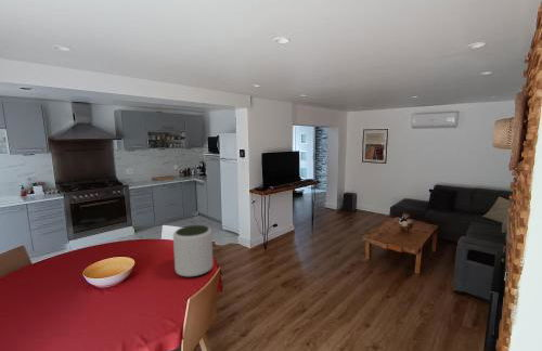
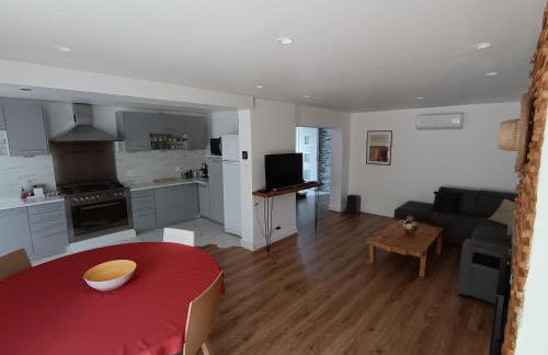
- plant pot (193, 249)
